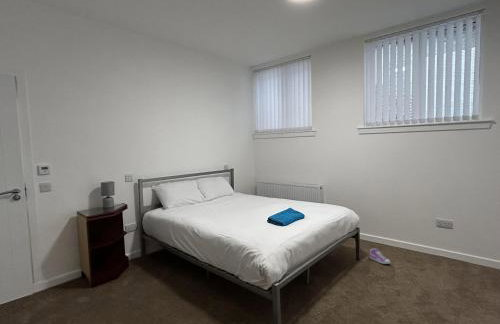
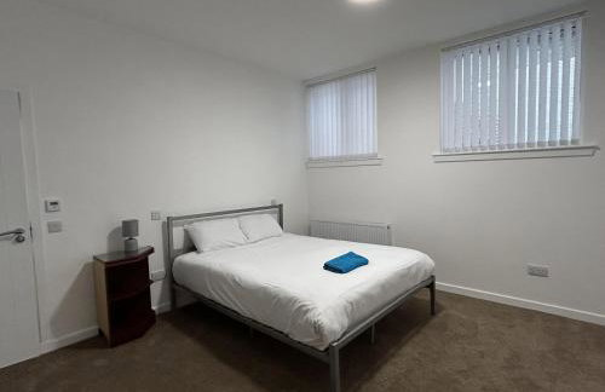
- sneaker (379, 255)
